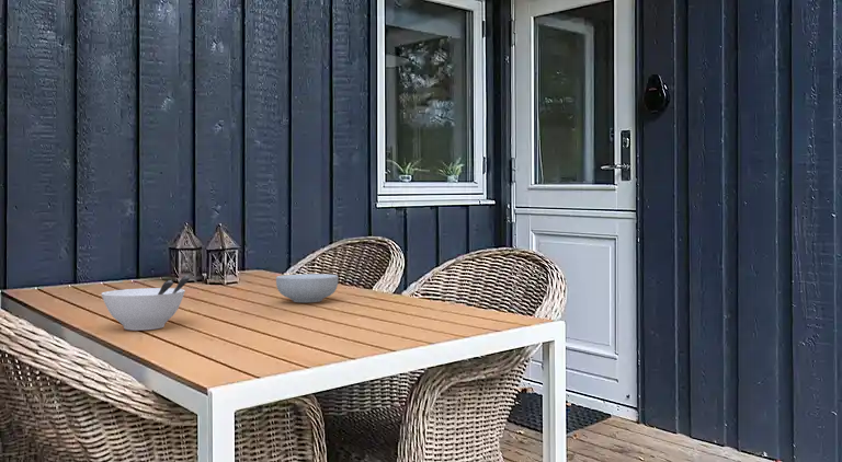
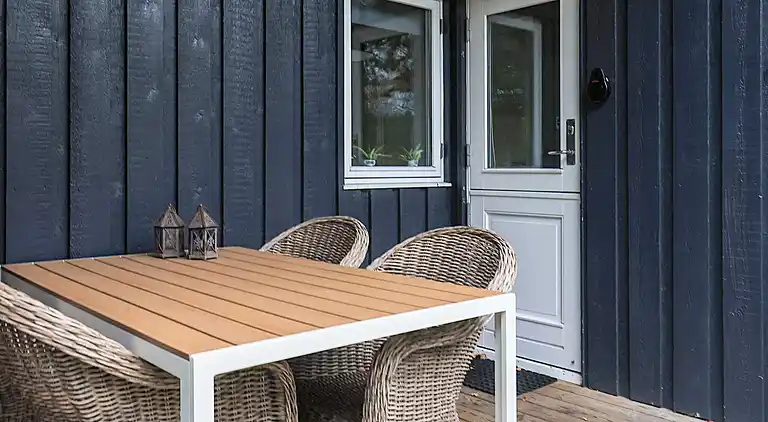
- bowl (148, 301)
- cereal bowl (307, 288)
